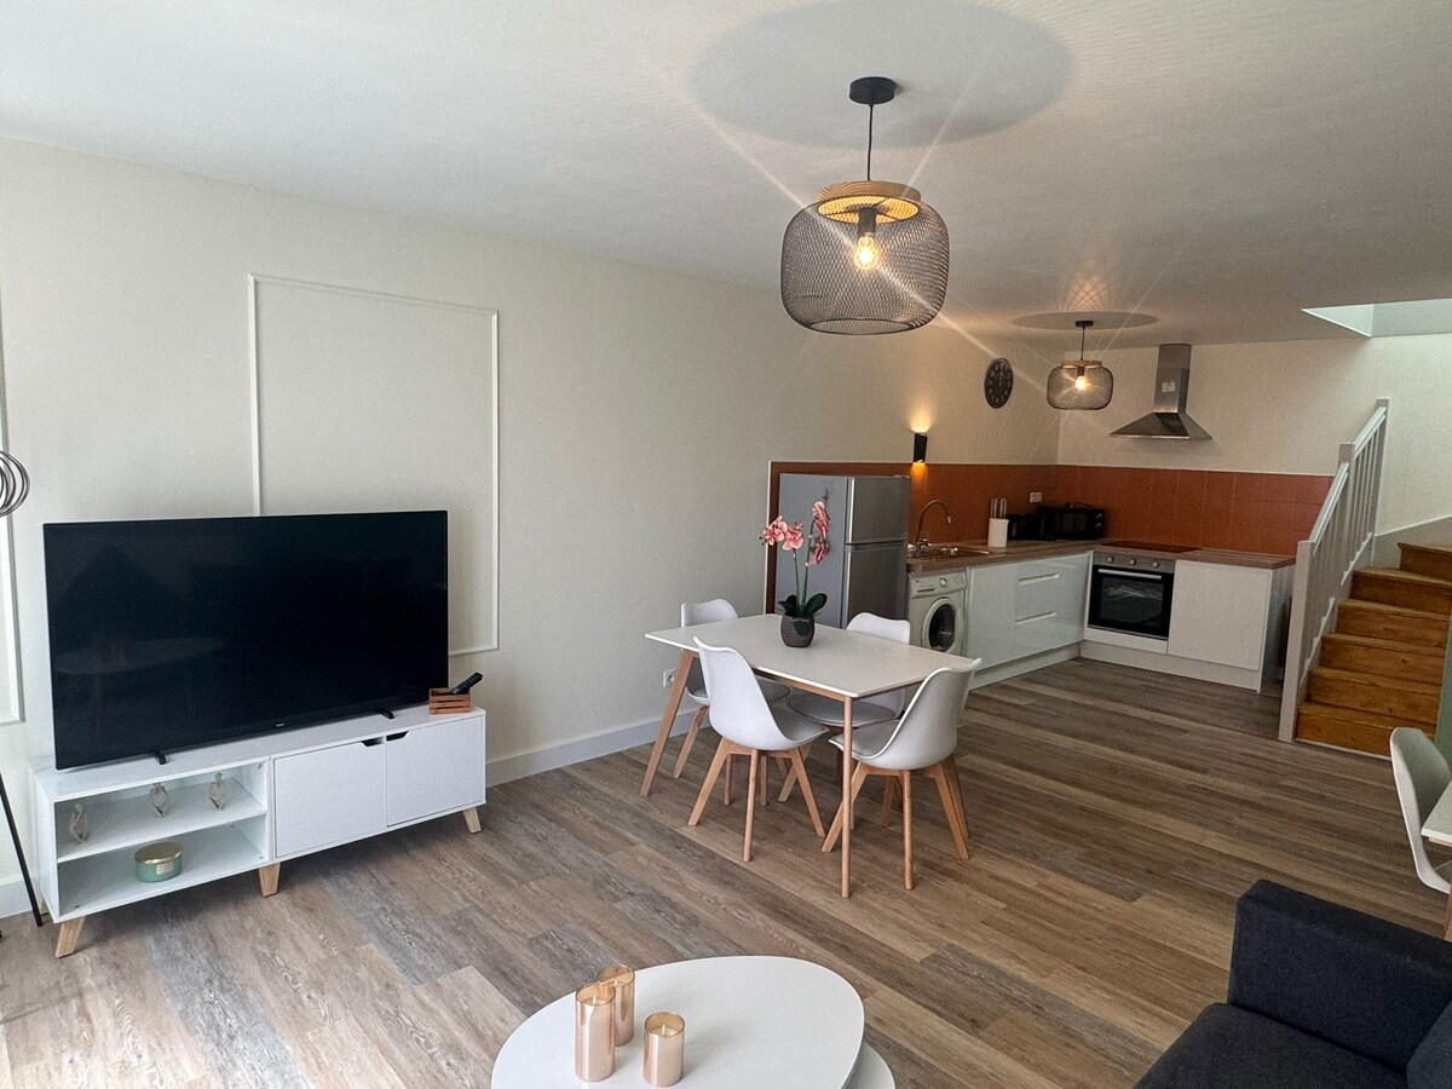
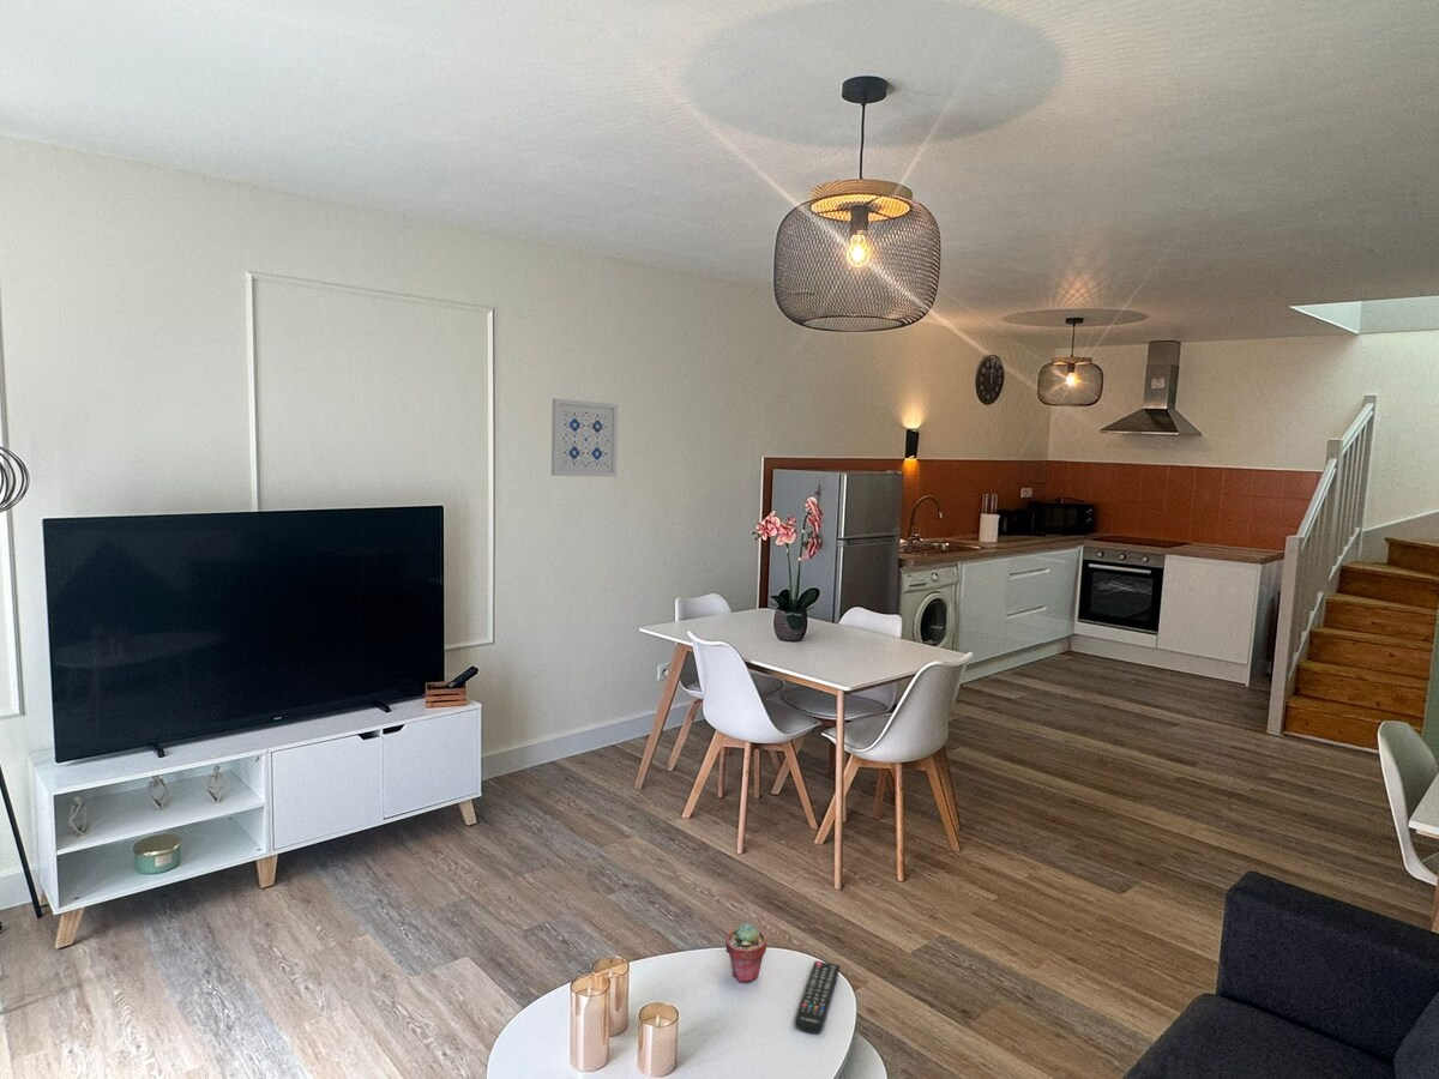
+ wall art (585, 439)
+ remote control (818, 994)
+ potted succulent (746, 948)
